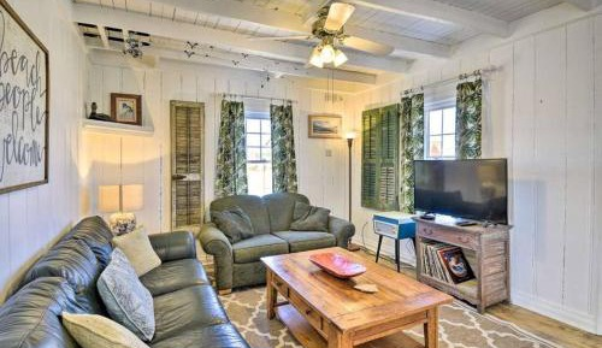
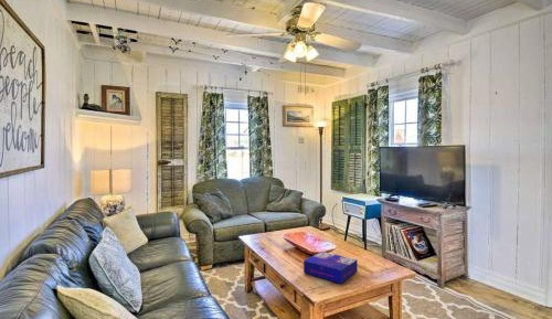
+ board game (330, 266)
